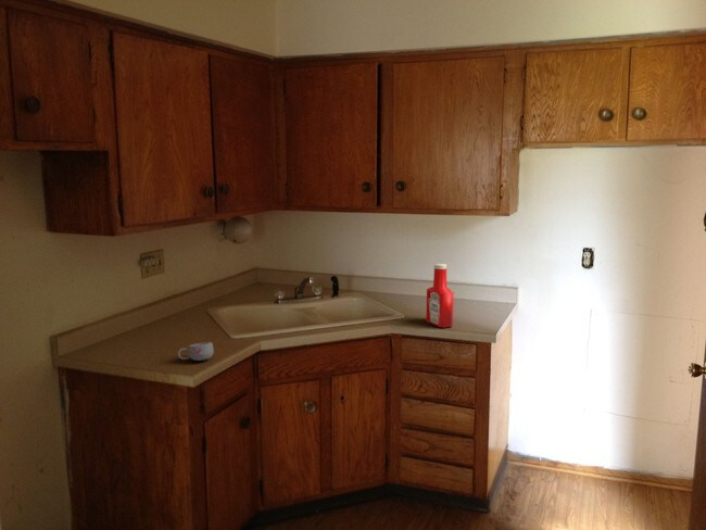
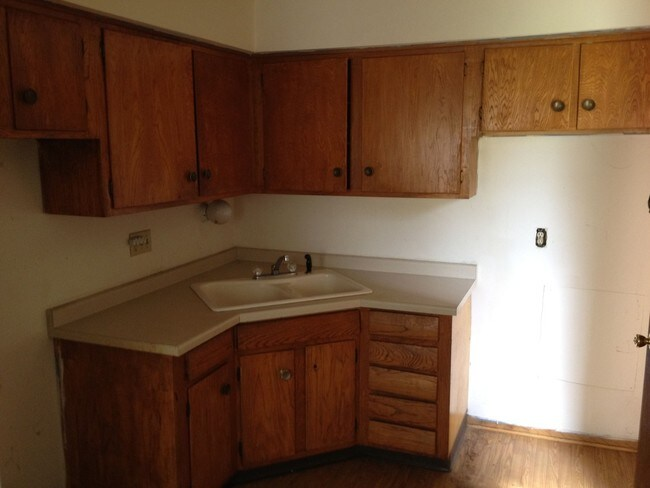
- soap bottle (439, 293)
- mug (196, 351)
